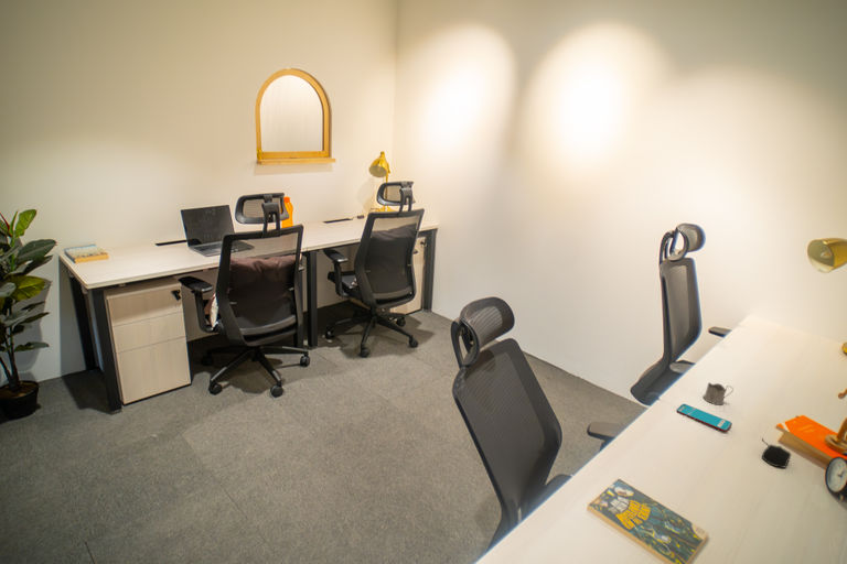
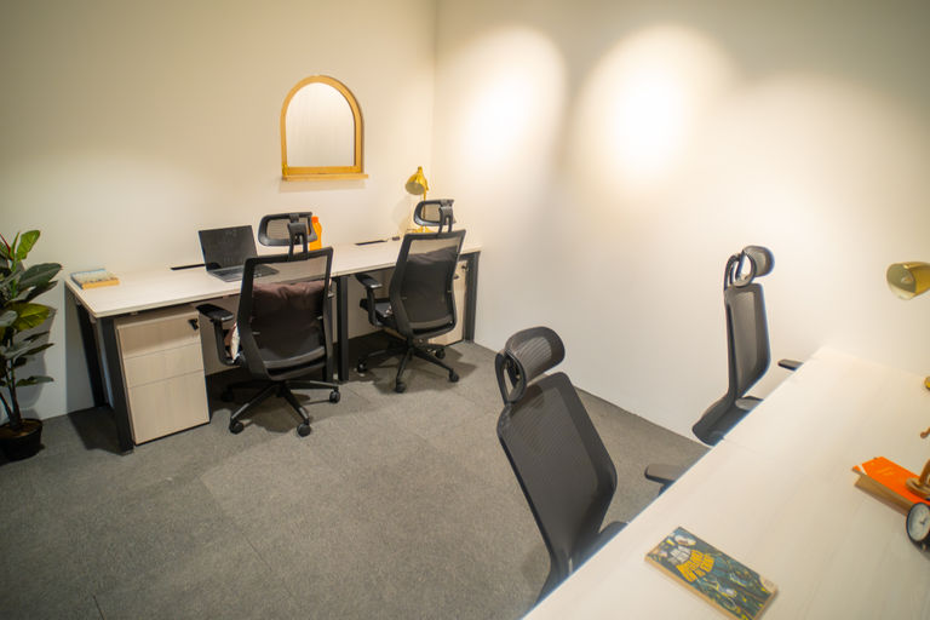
- tea glass holder (718, 389)
- computer mouse (773, 448)
- smartphone (703, 416)
